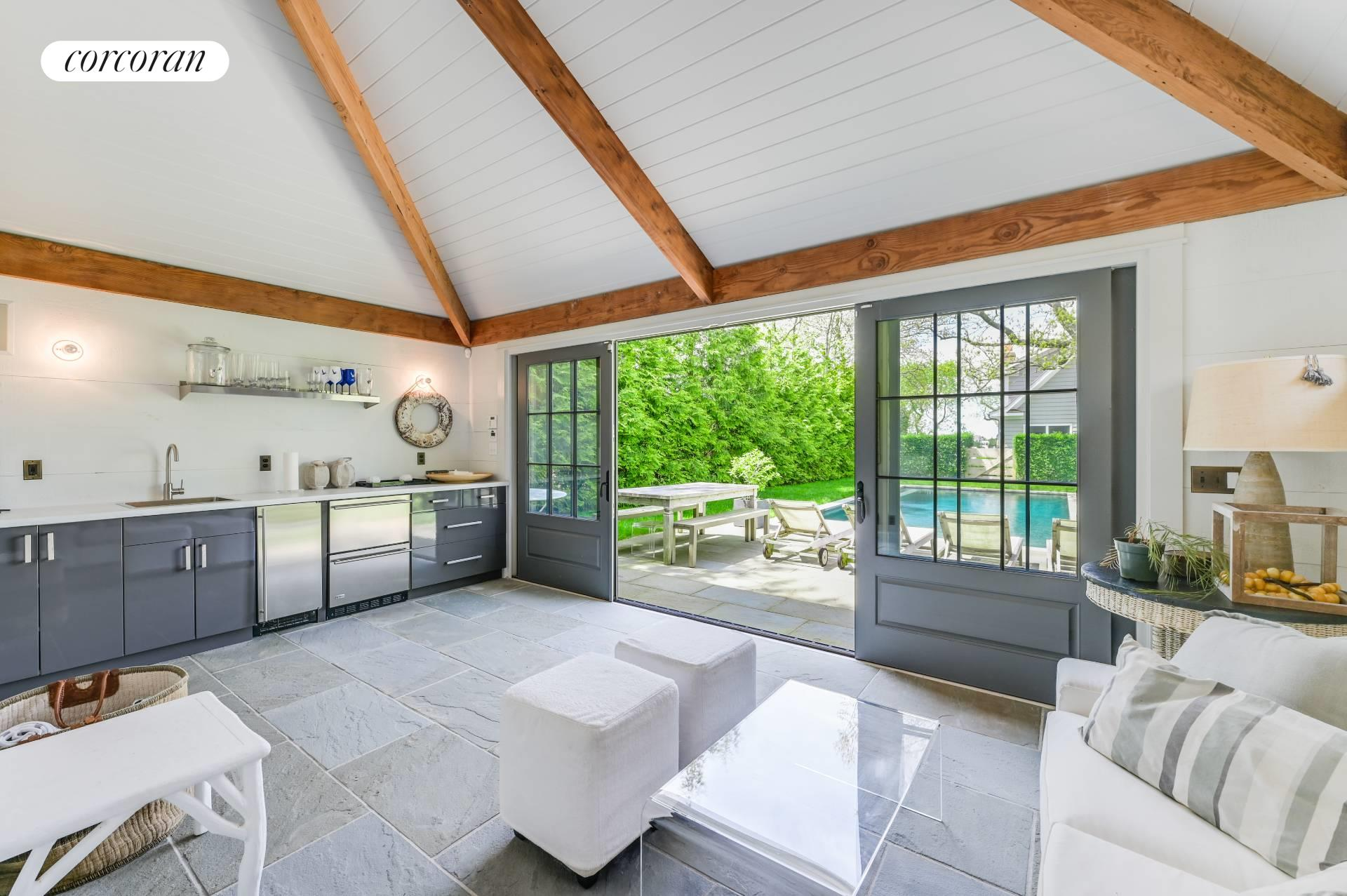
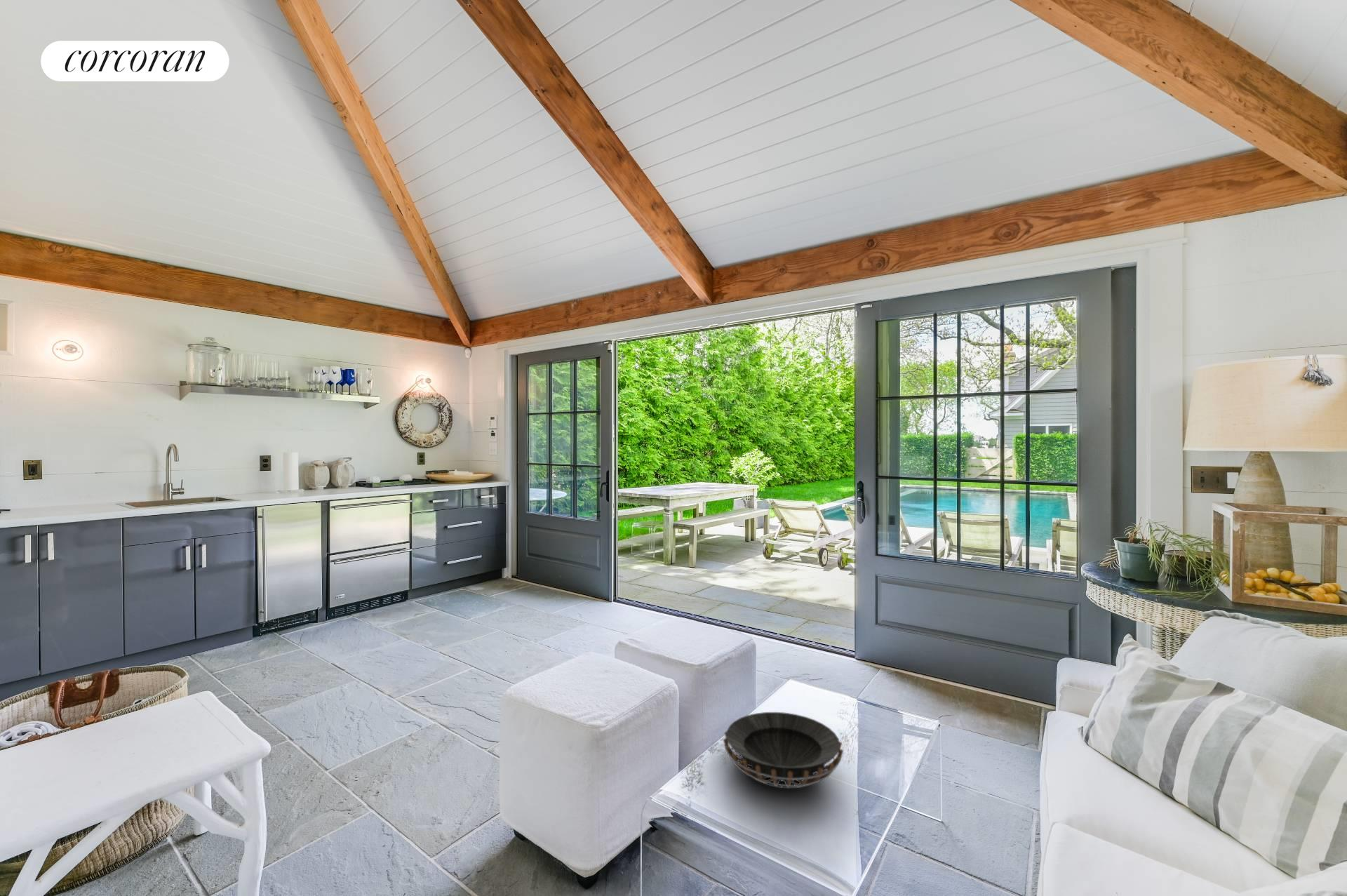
+ decorative bowl (781, 754)
